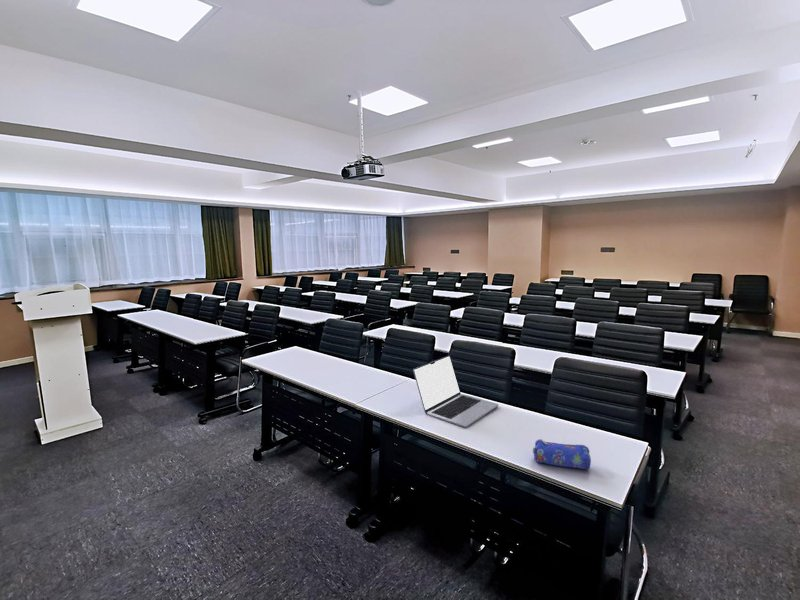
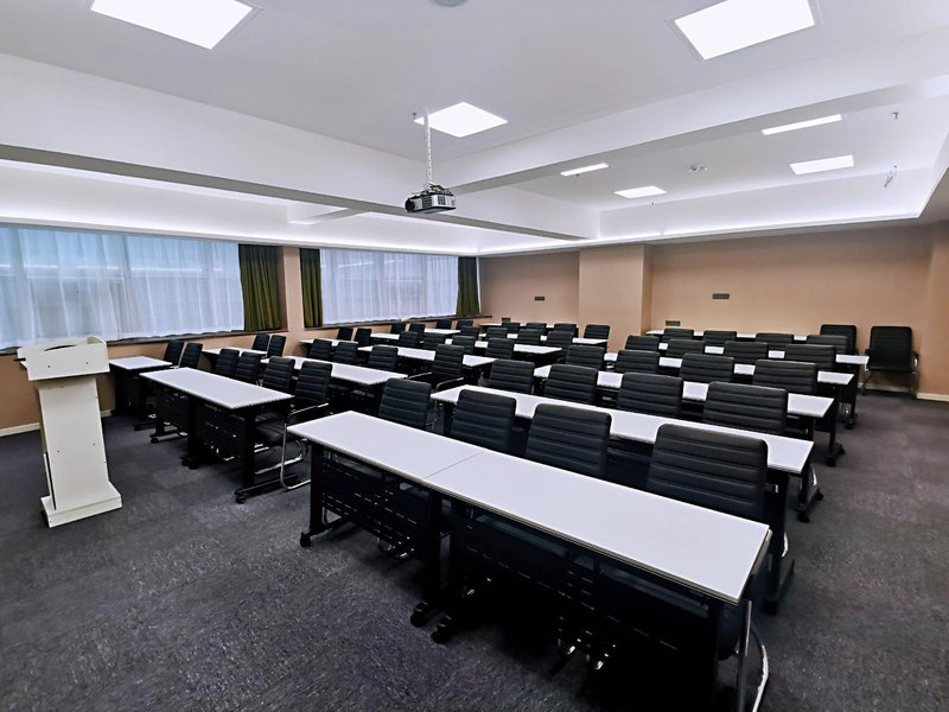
- laptop (456, 388)
- pencil case (561, 453)
